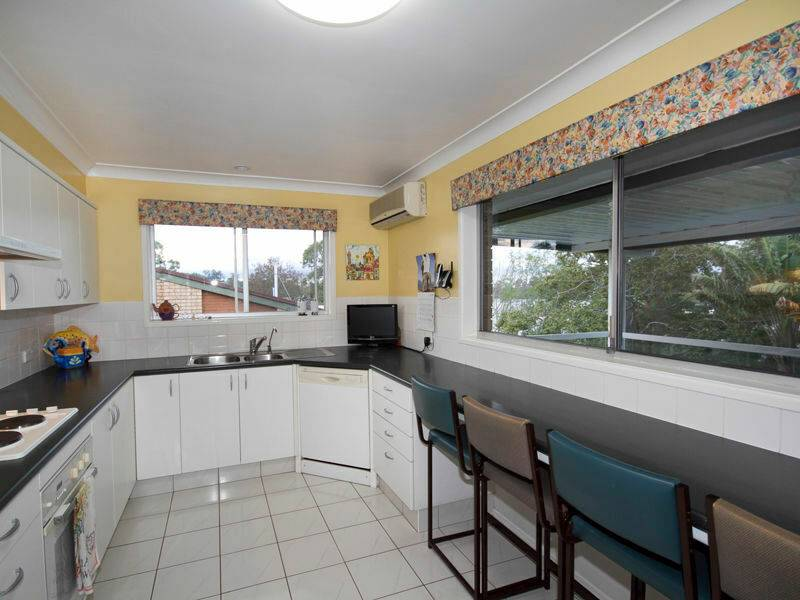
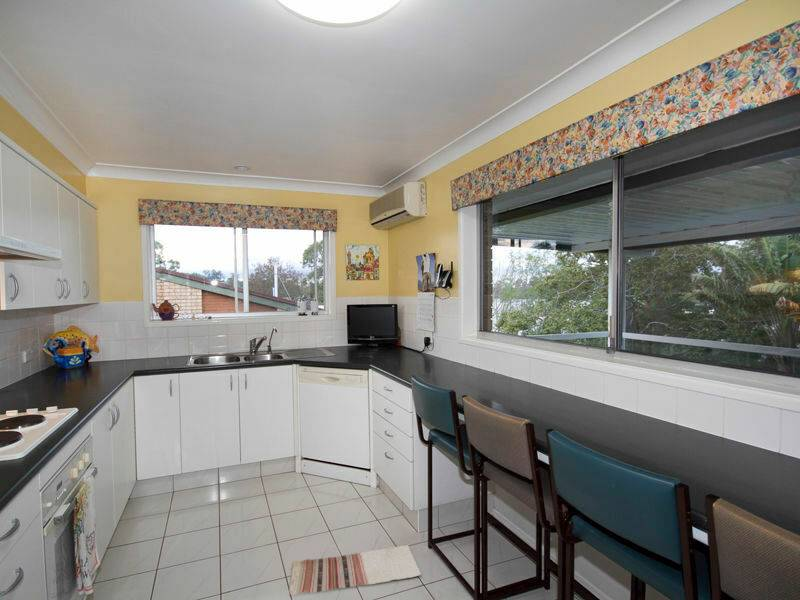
+ rug (354, 567)
